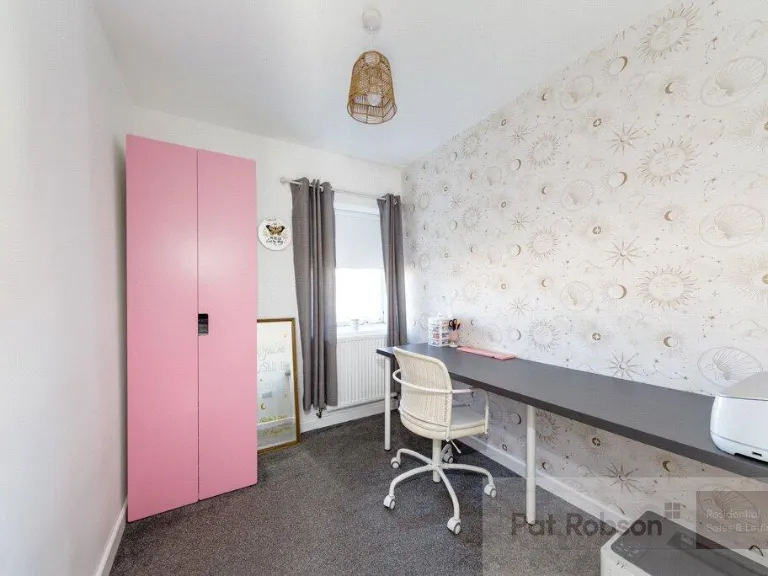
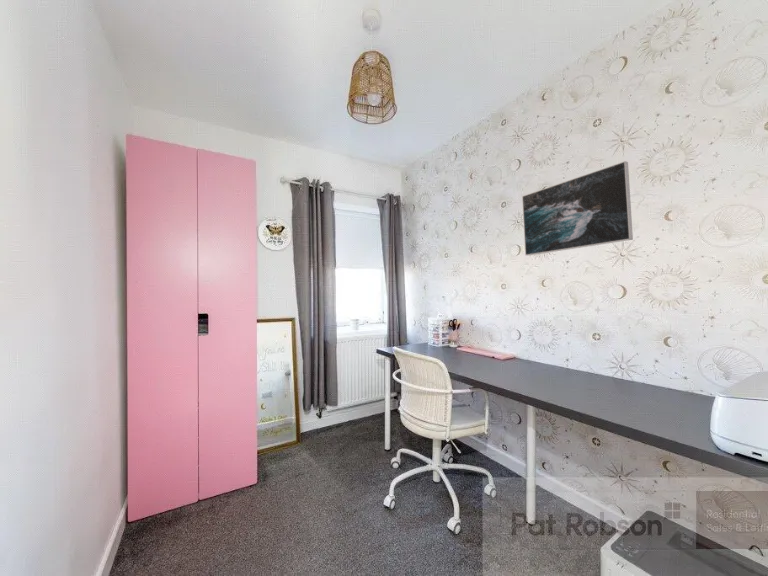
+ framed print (569, 214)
